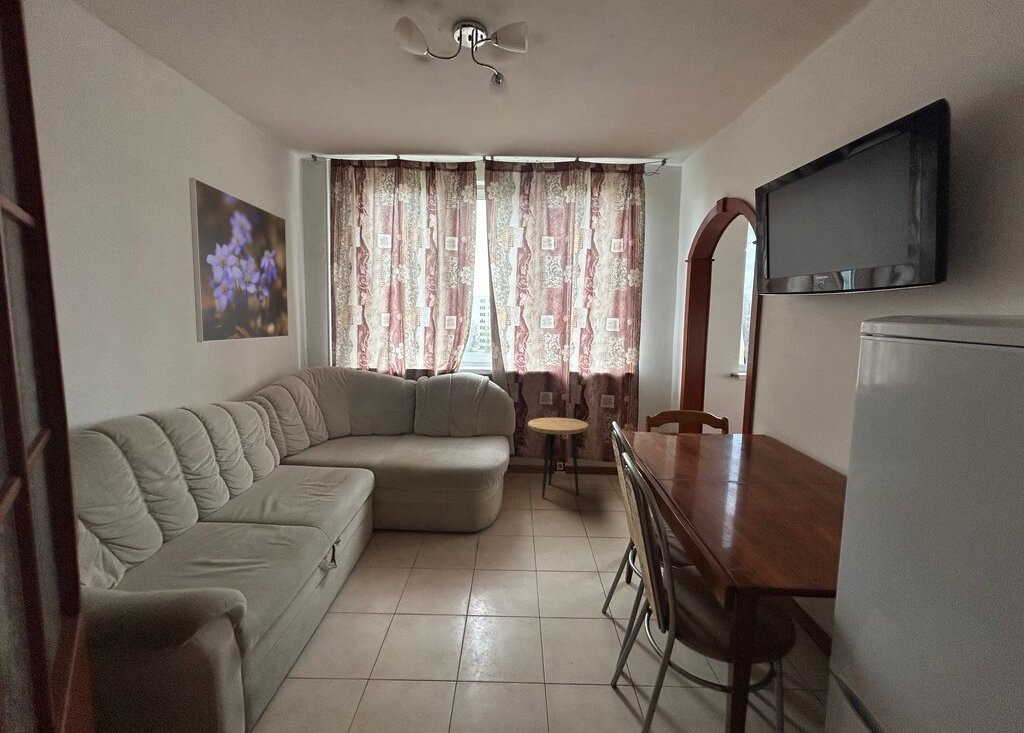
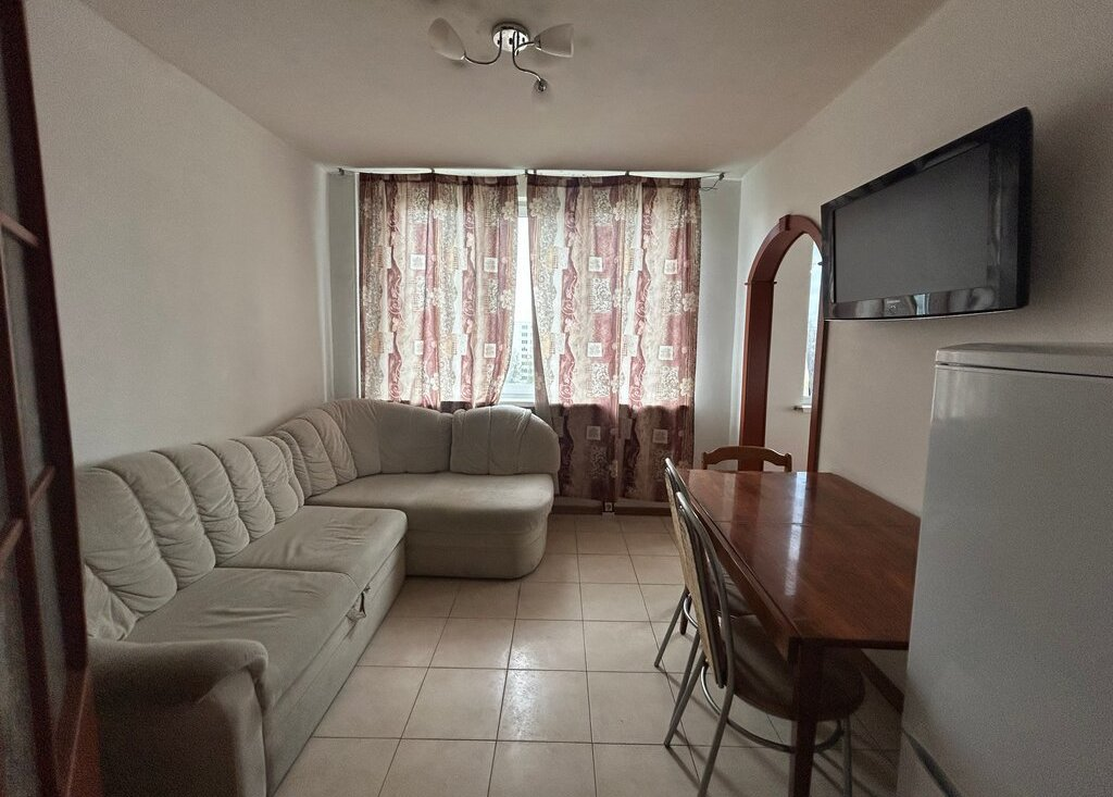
- side table (552, 457)
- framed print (247, 271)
